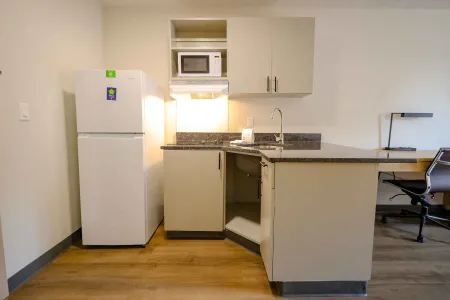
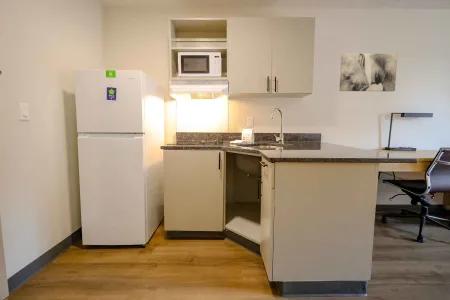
+ wall art (368, 72)
